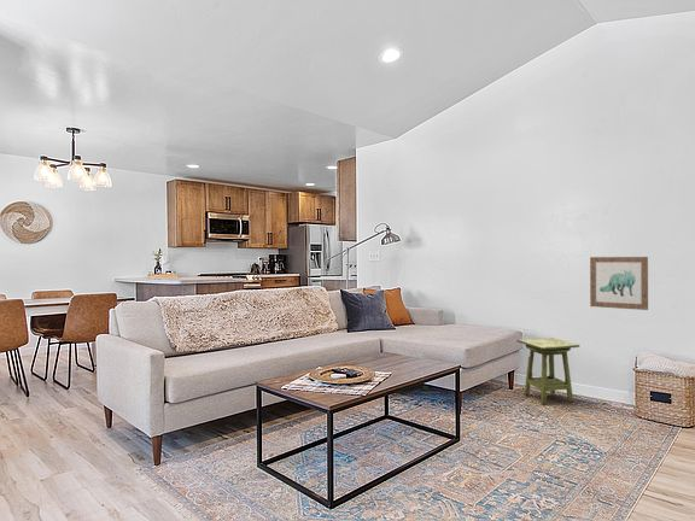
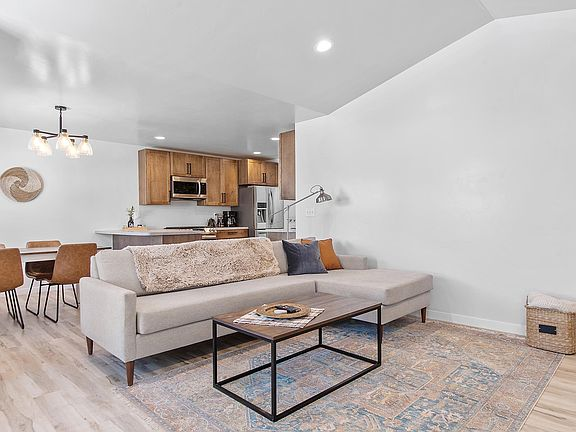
- wall art (618, 282)
- side table (545, 370)
